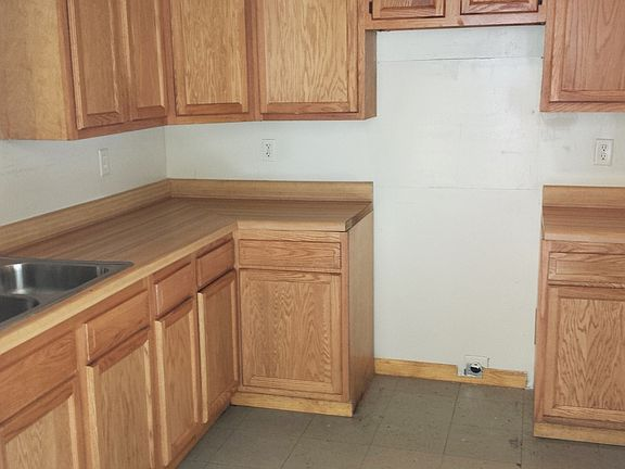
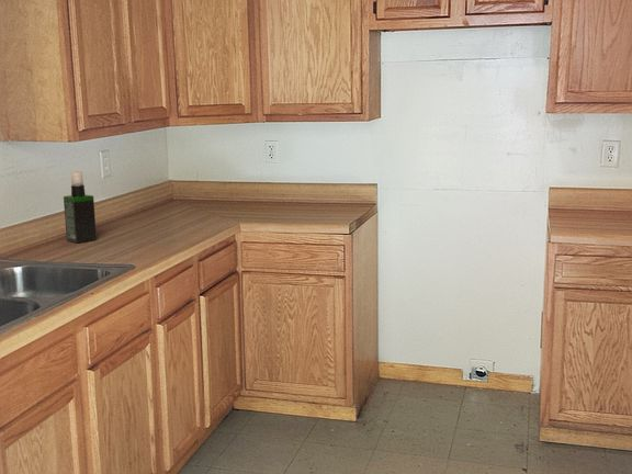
+ spray bottle (79, 206)
